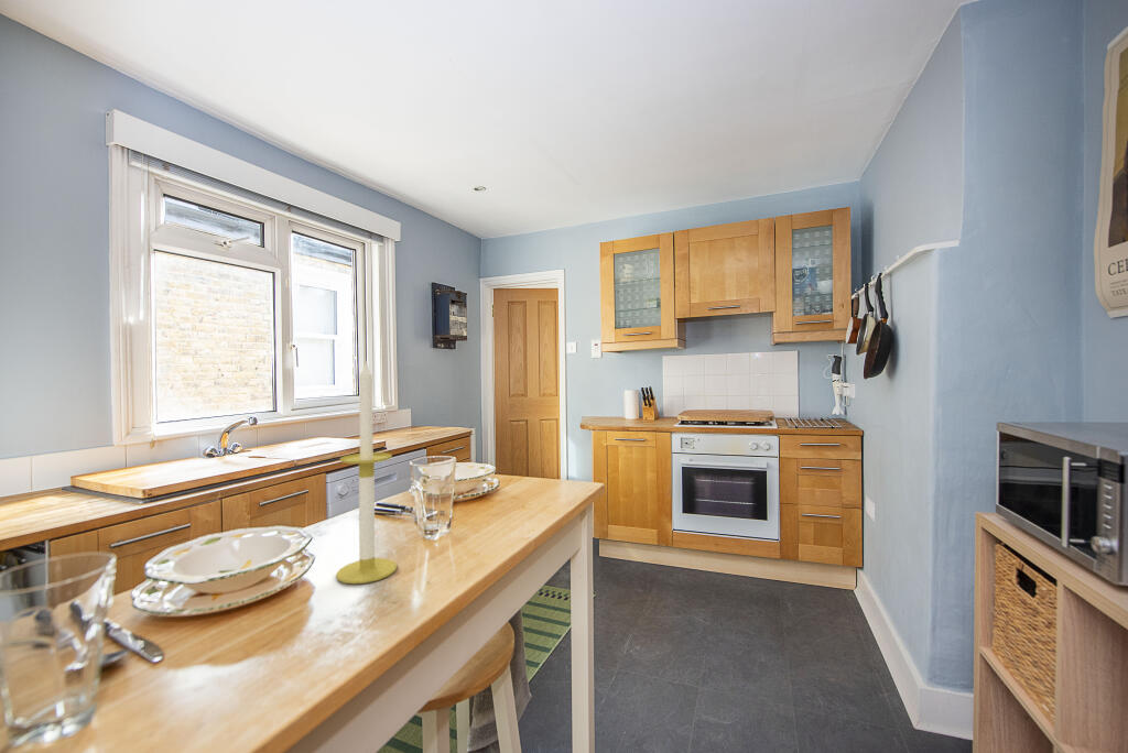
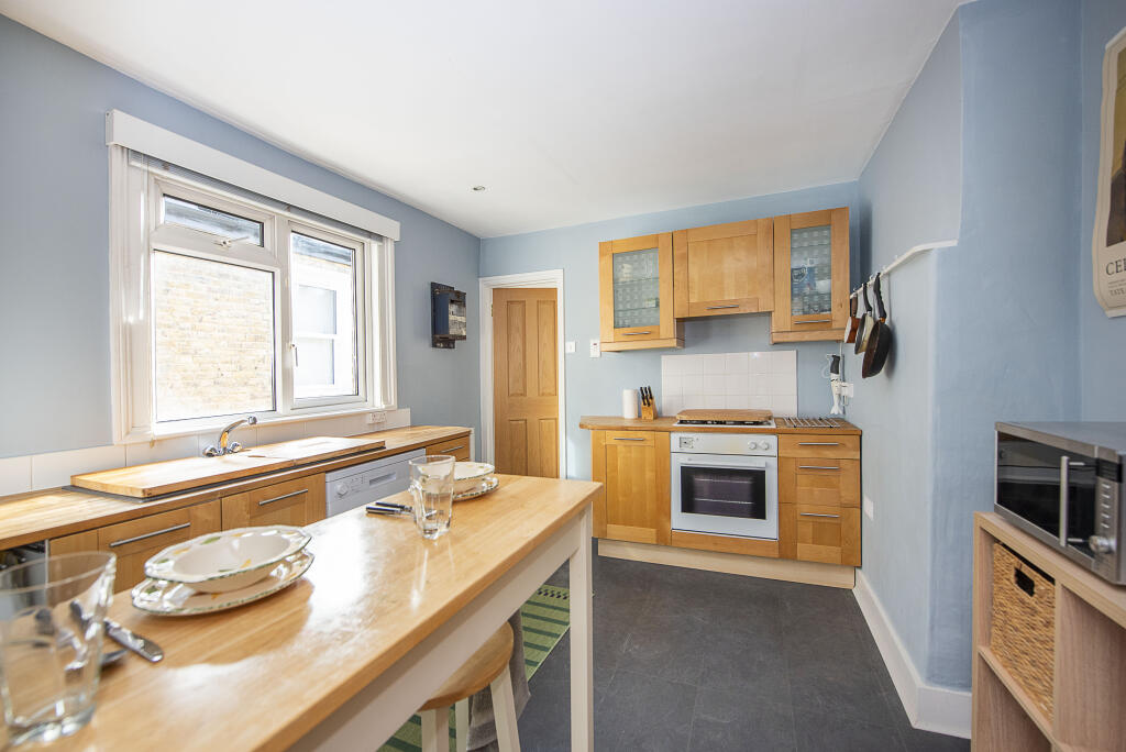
- candle (366, 466)
